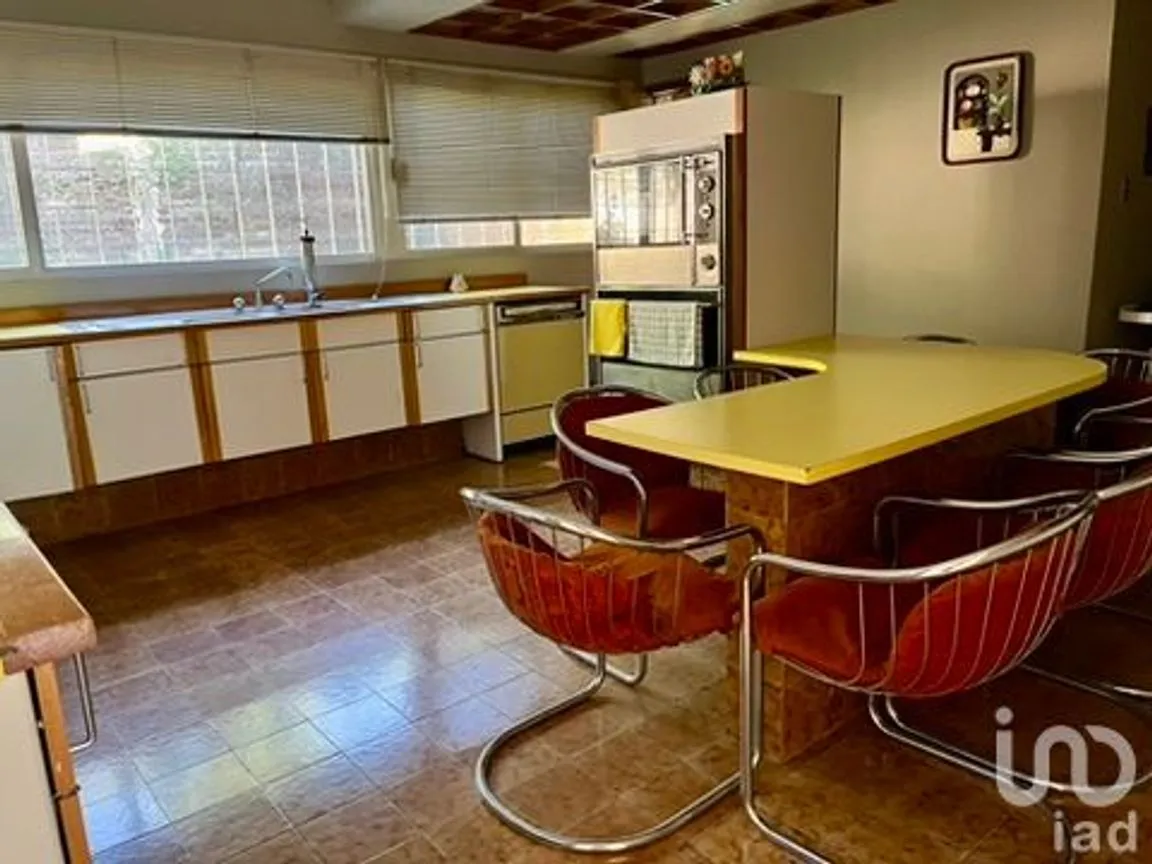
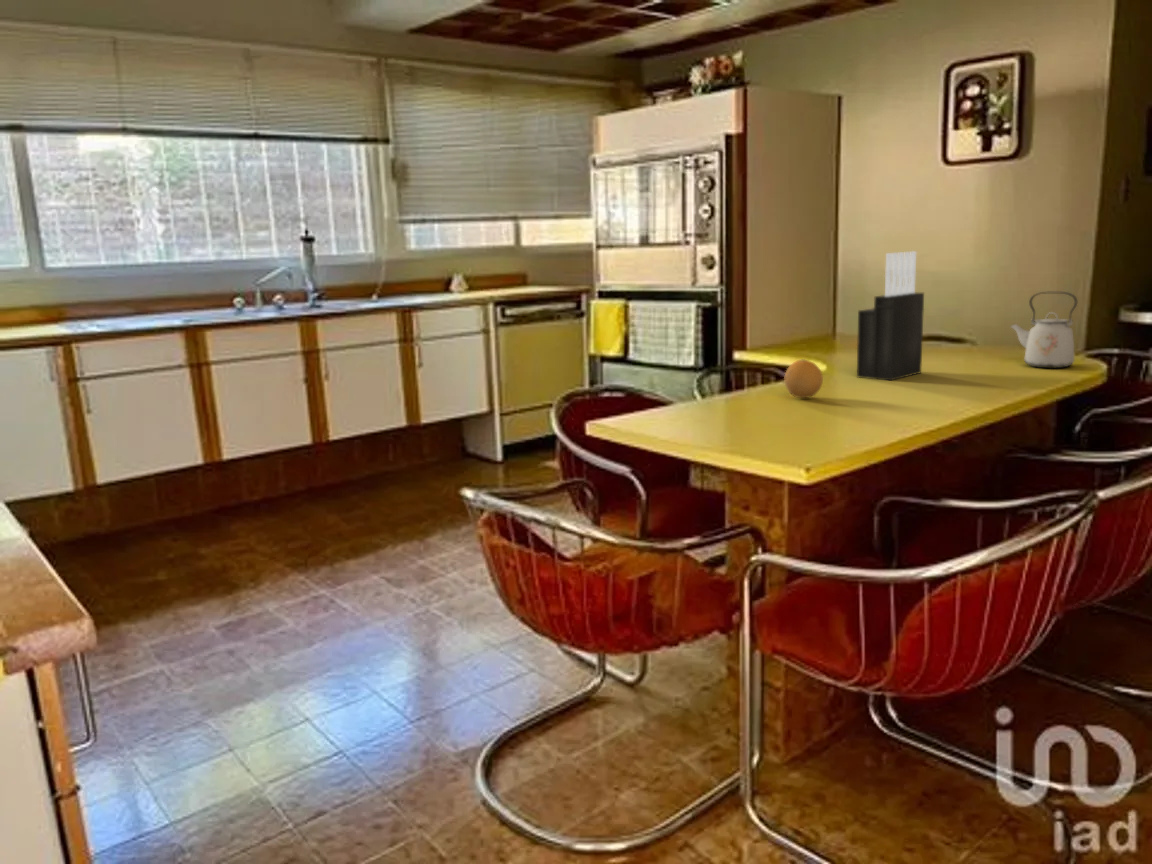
+ fruit (803, 378)
+ kettle (1041, 329)
+ knife block (887, 314)
